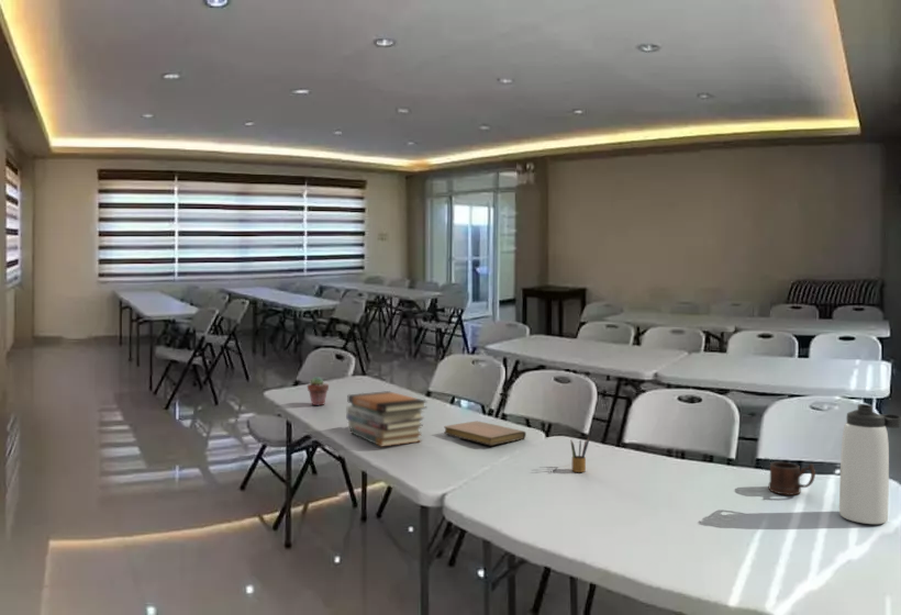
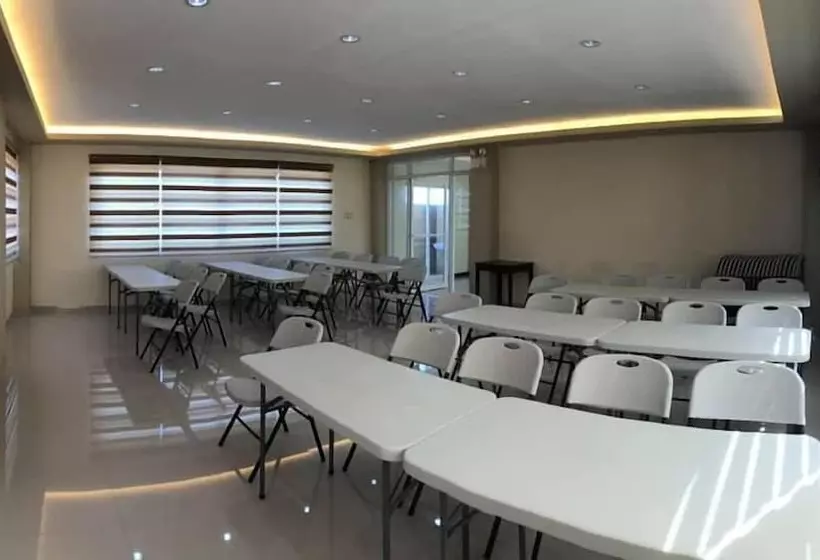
- potted succulent (318, 390)
- mug (791, 476)
- thermos bottle (869, 460)
- pencil box (579, 454)
- notebook (483, 432)
- book stack (385, 416)
